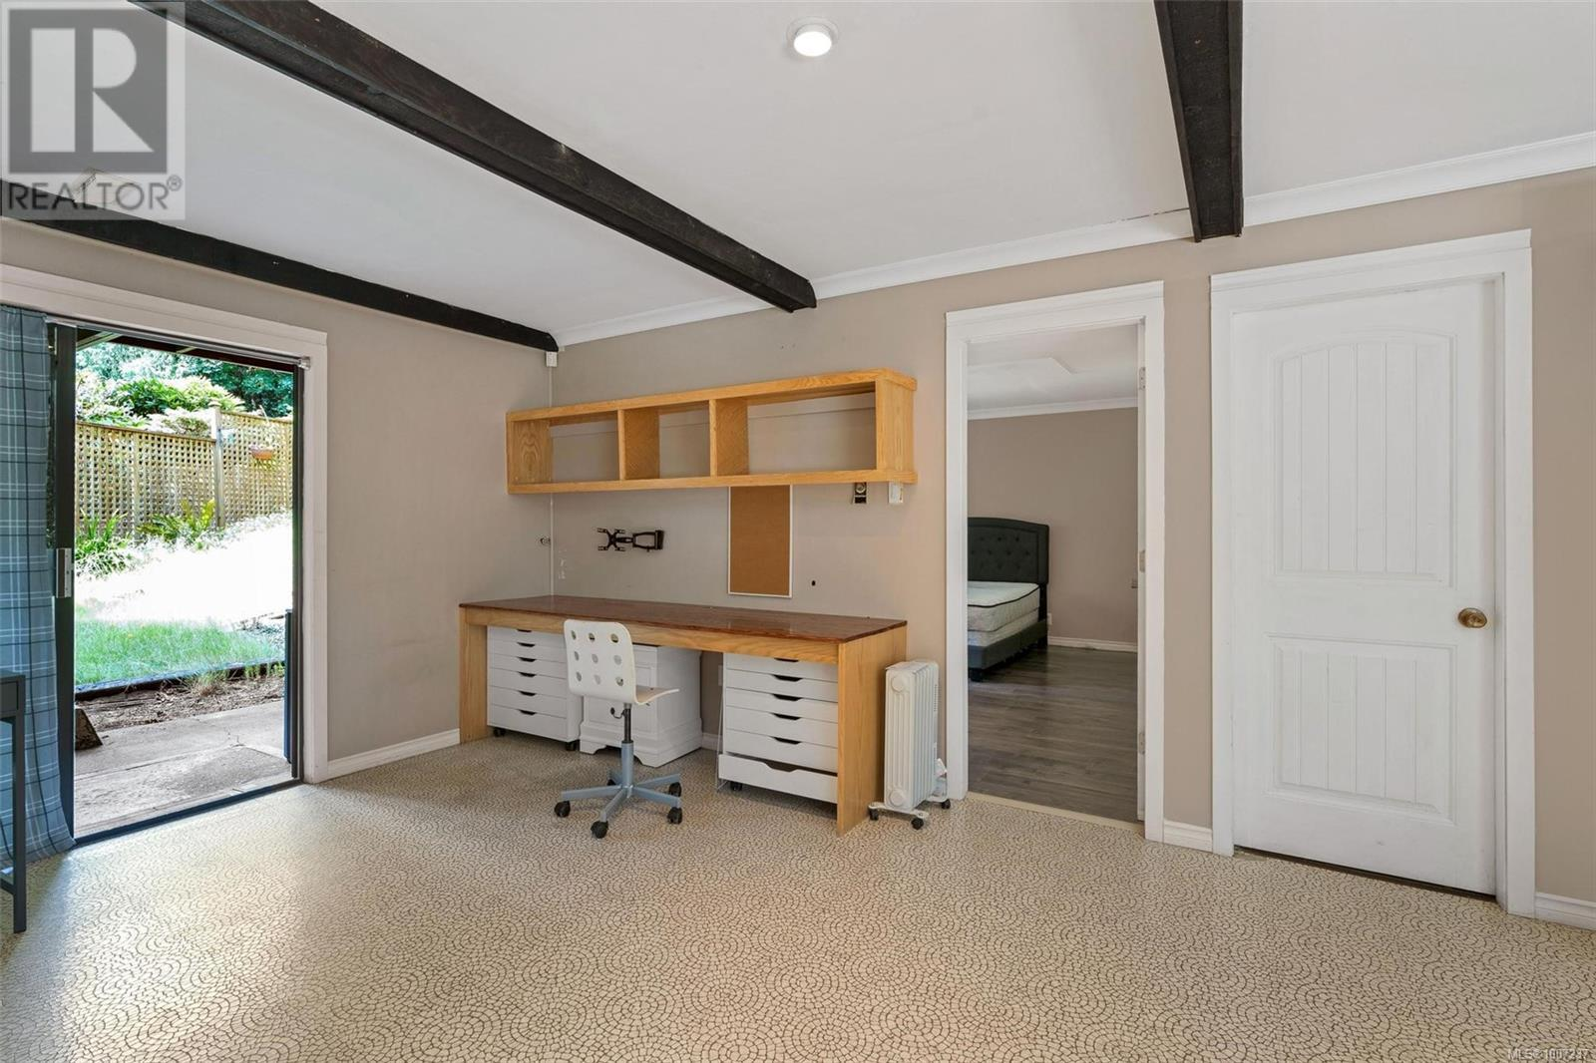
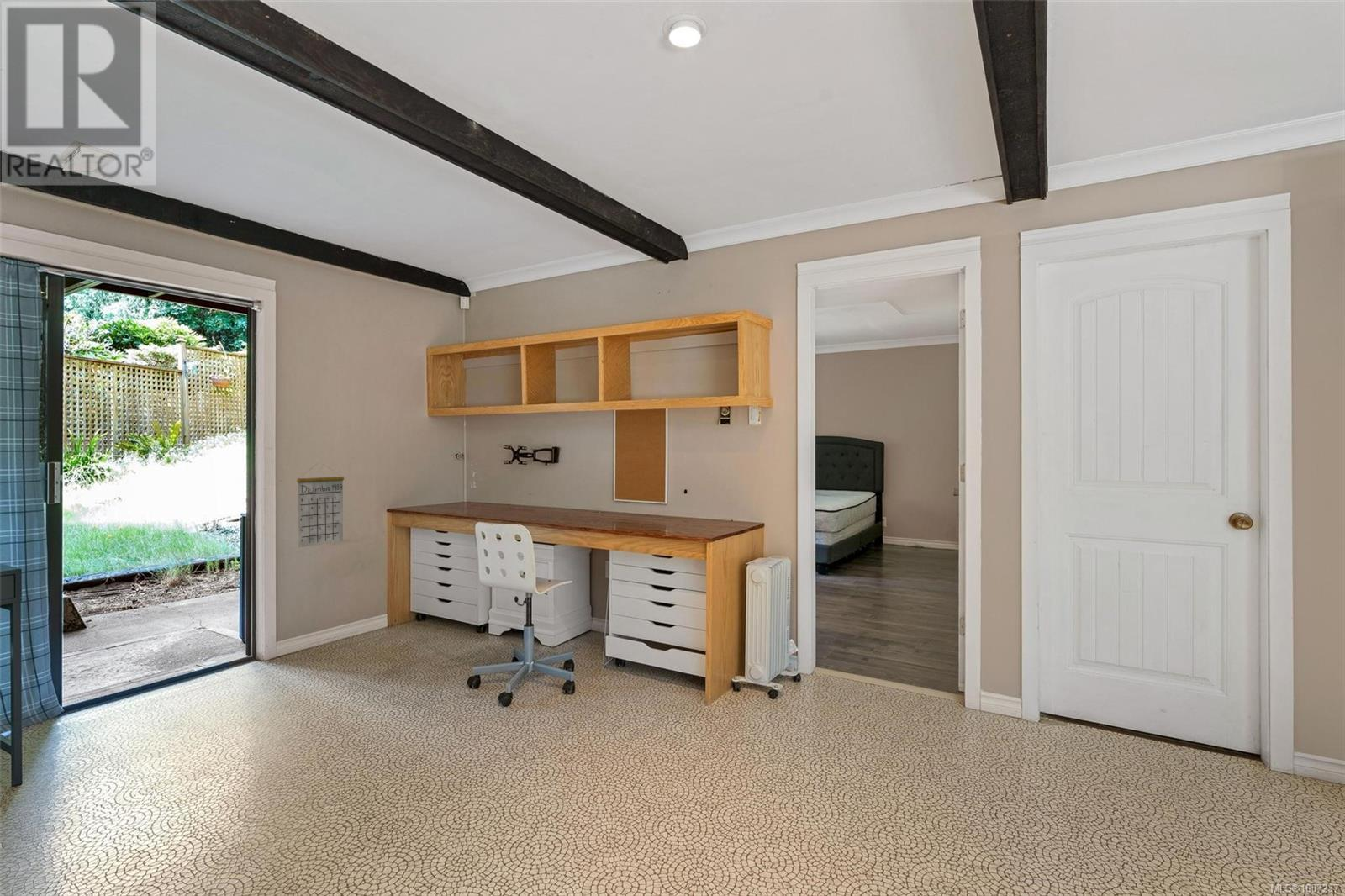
+ calendar (321, 503)
